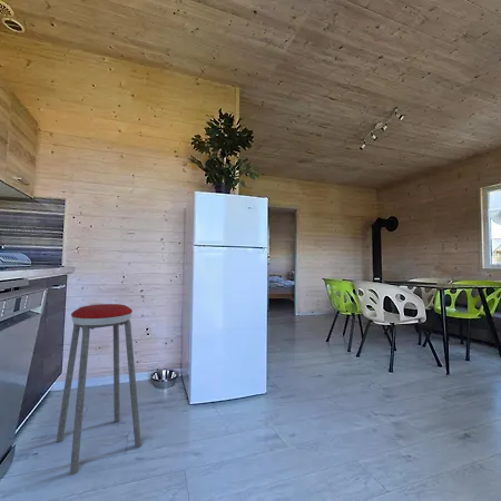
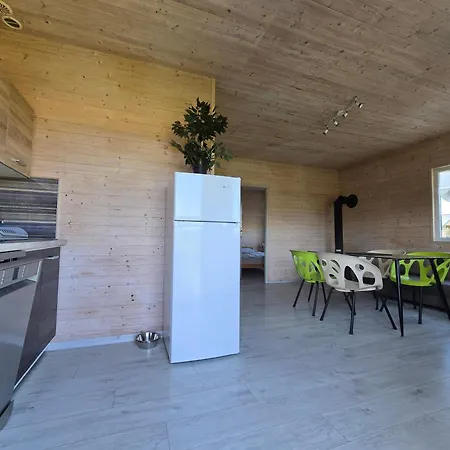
- music stool (114, 373)
